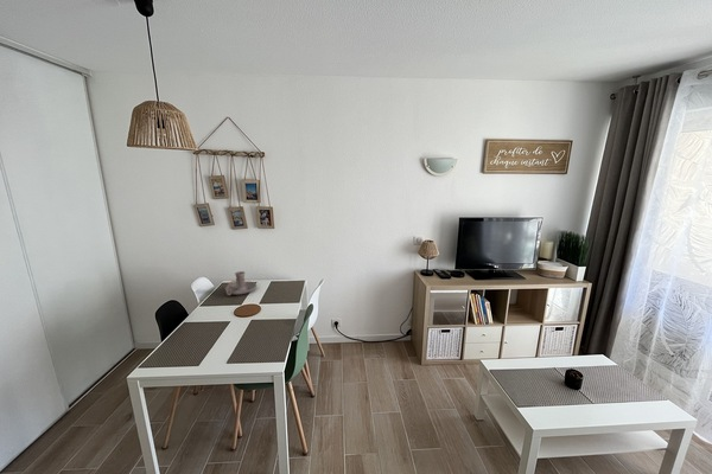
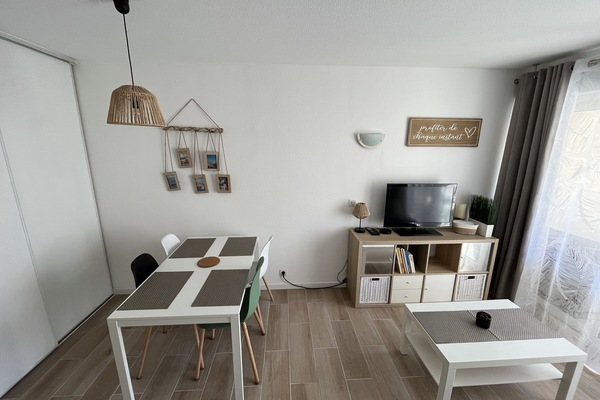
- candle holder (237, 283)
